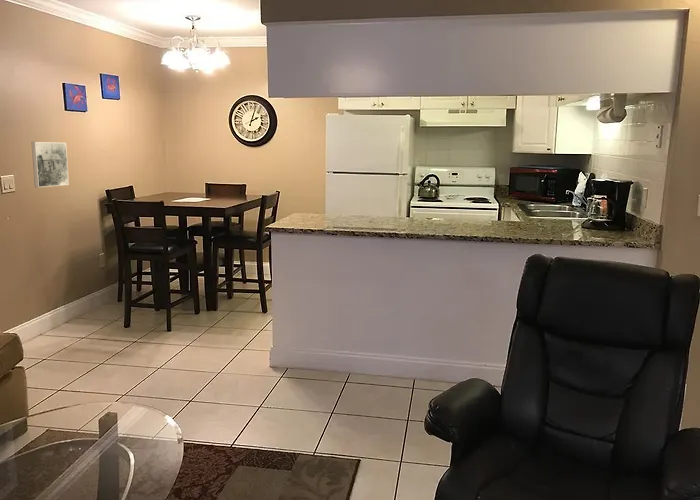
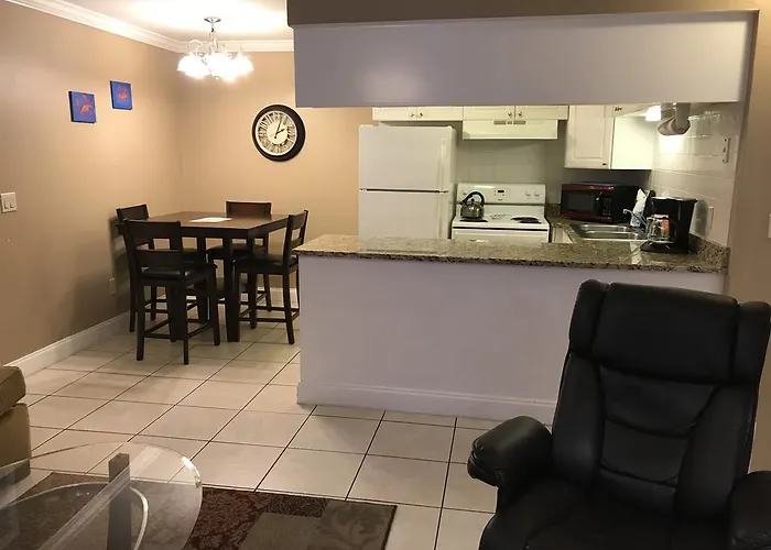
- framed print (50, 164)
